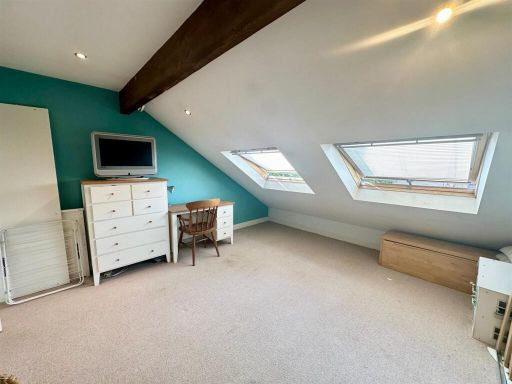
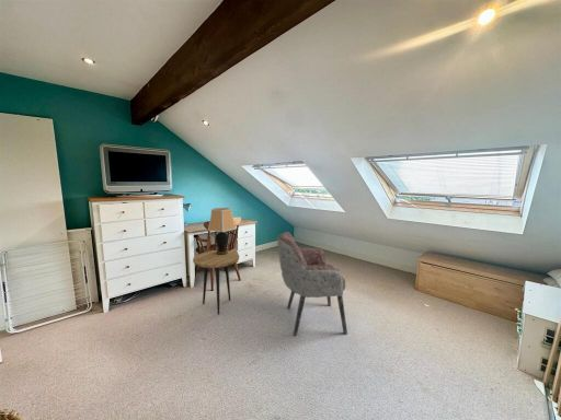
+ table lamp (220, 231)
+ armchair (309, 278)
+ side table (217, 281)
